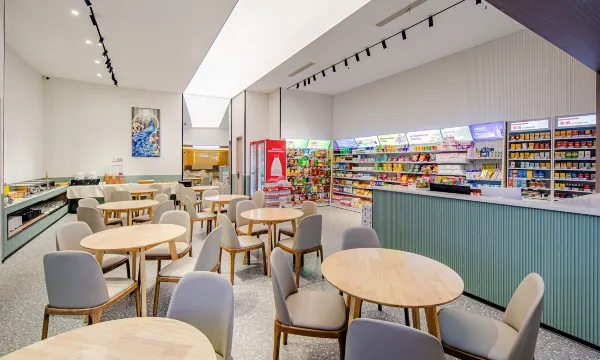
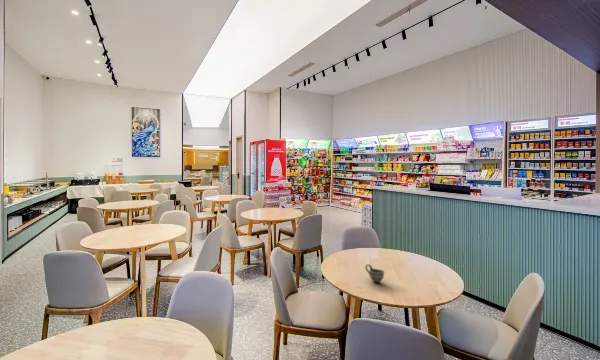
+ cup (375, 273)
